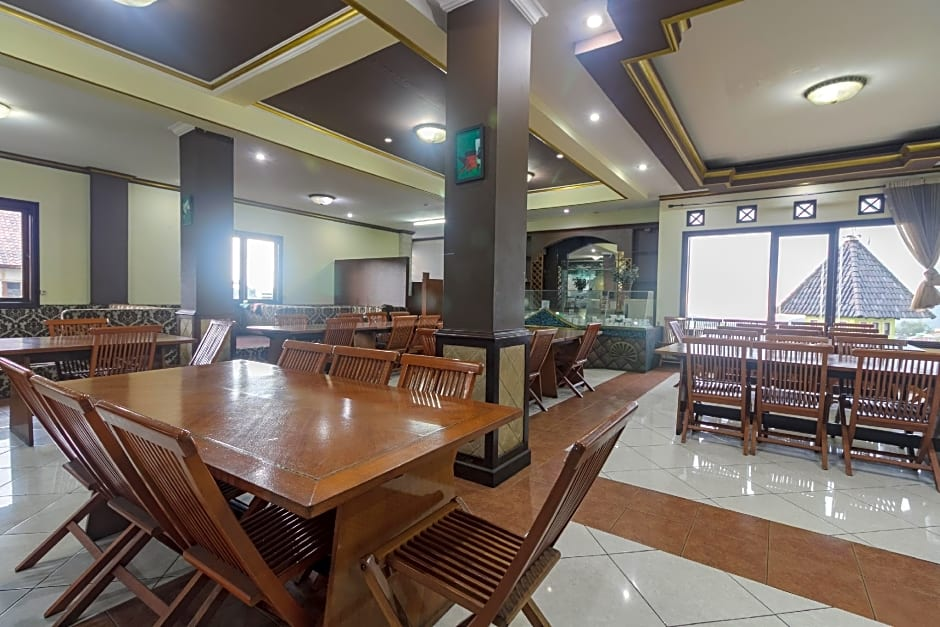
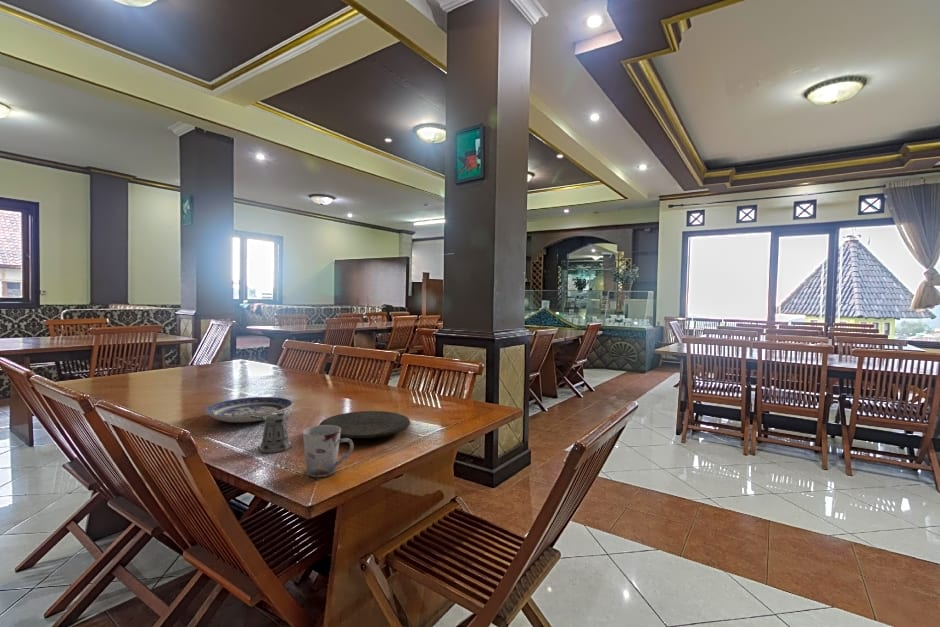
+ cup (328, 451)
+ pepper shaker (272, 429)
+ plate (365, 426)
+ plate (250, 411)
